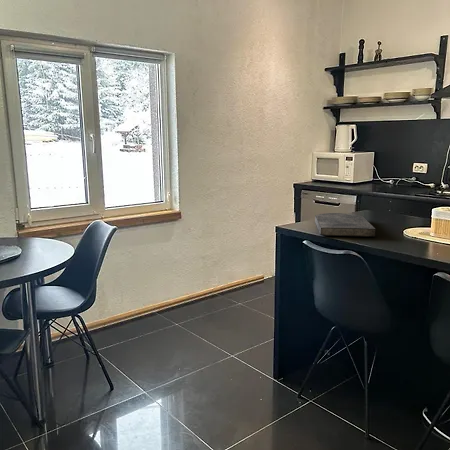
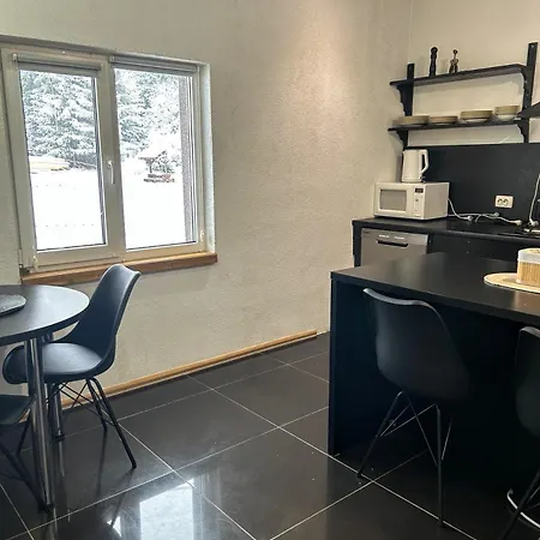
- cutting board (341, 223)
